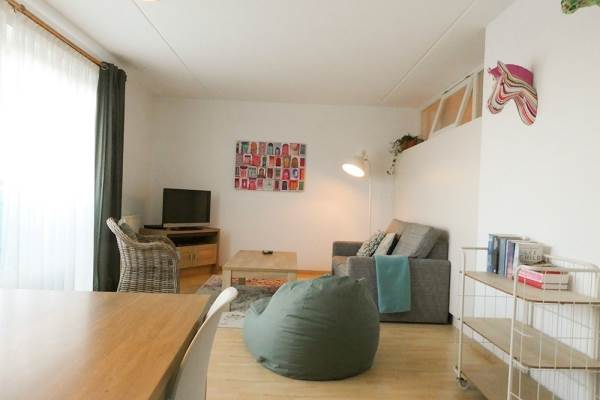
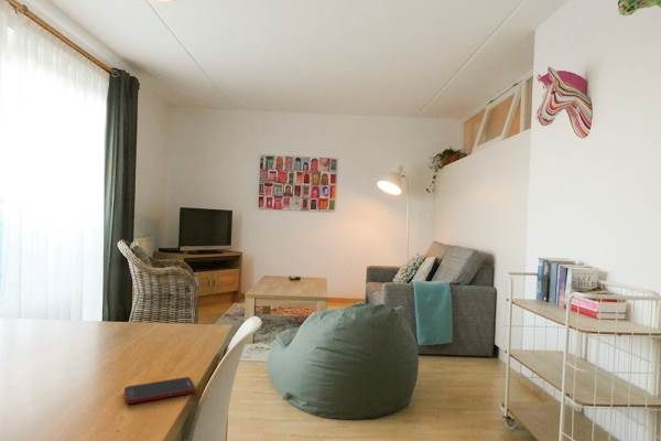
+ cell phone (160, 389)
